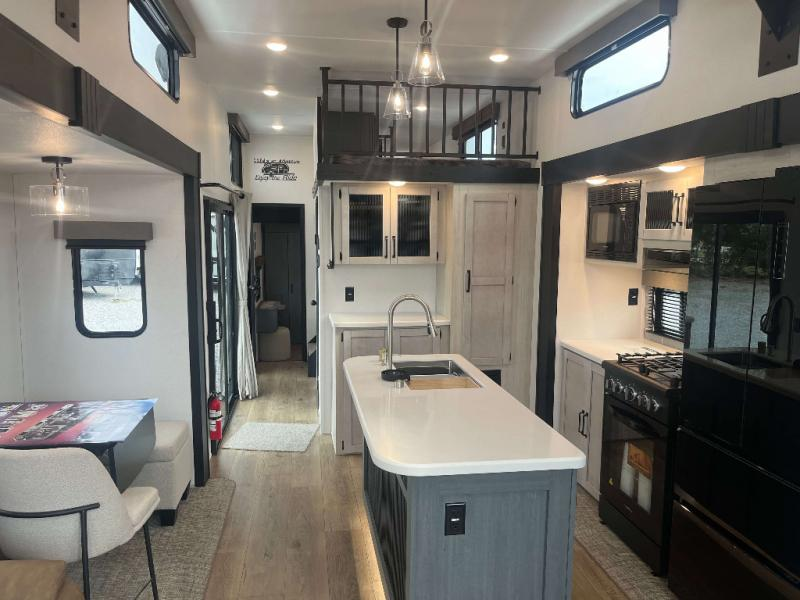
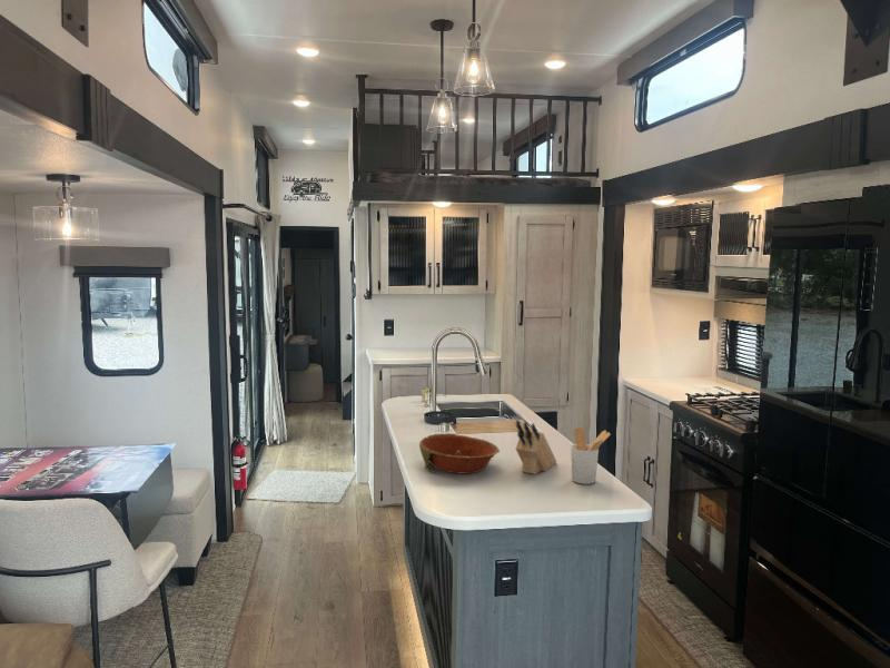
+ bowl (458, 454)
+ knife block (535, 443)
+ utensil holder (591, 454)
